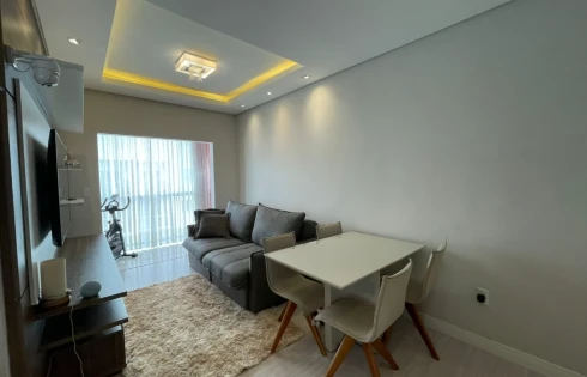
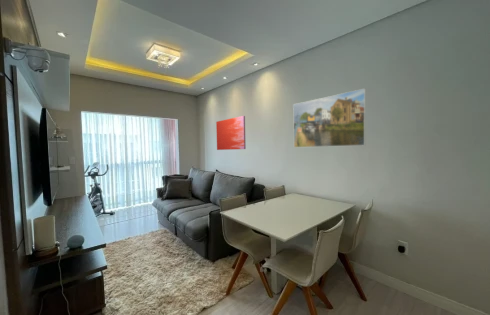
+ wall art (229, 134)
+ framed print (324, 122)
